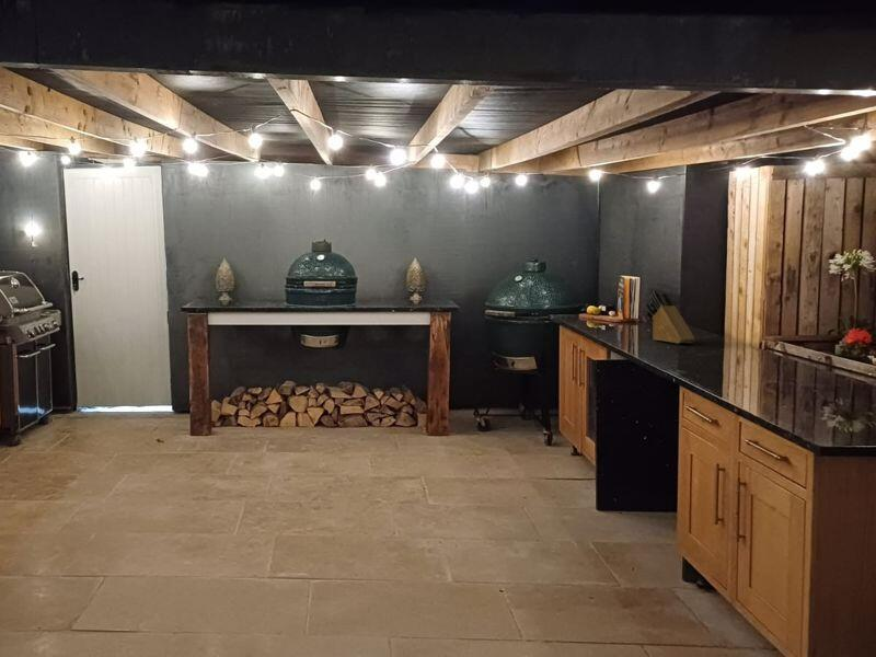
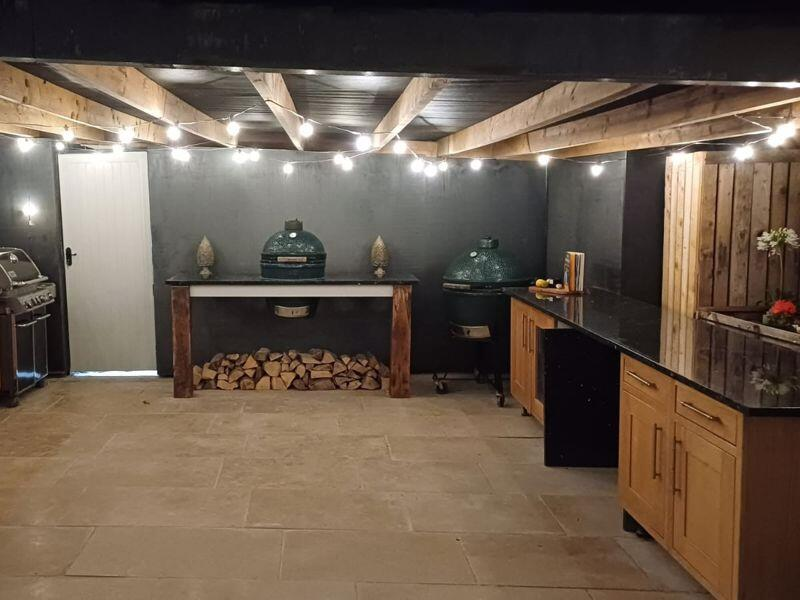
- knife block (669, 315)
